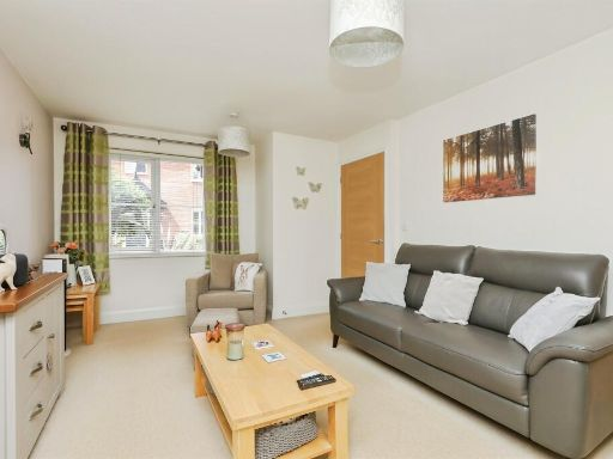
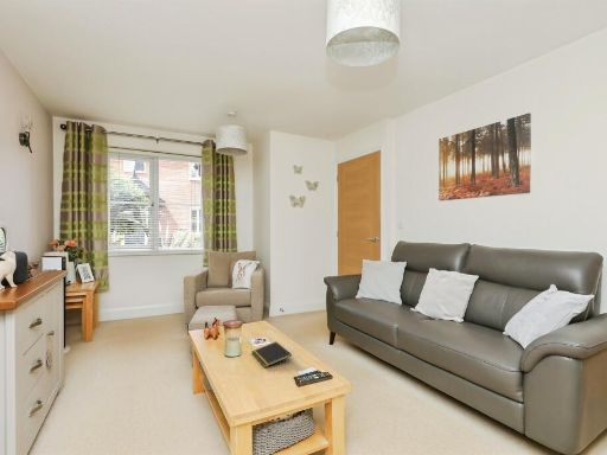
+ notepad (270, 353)
